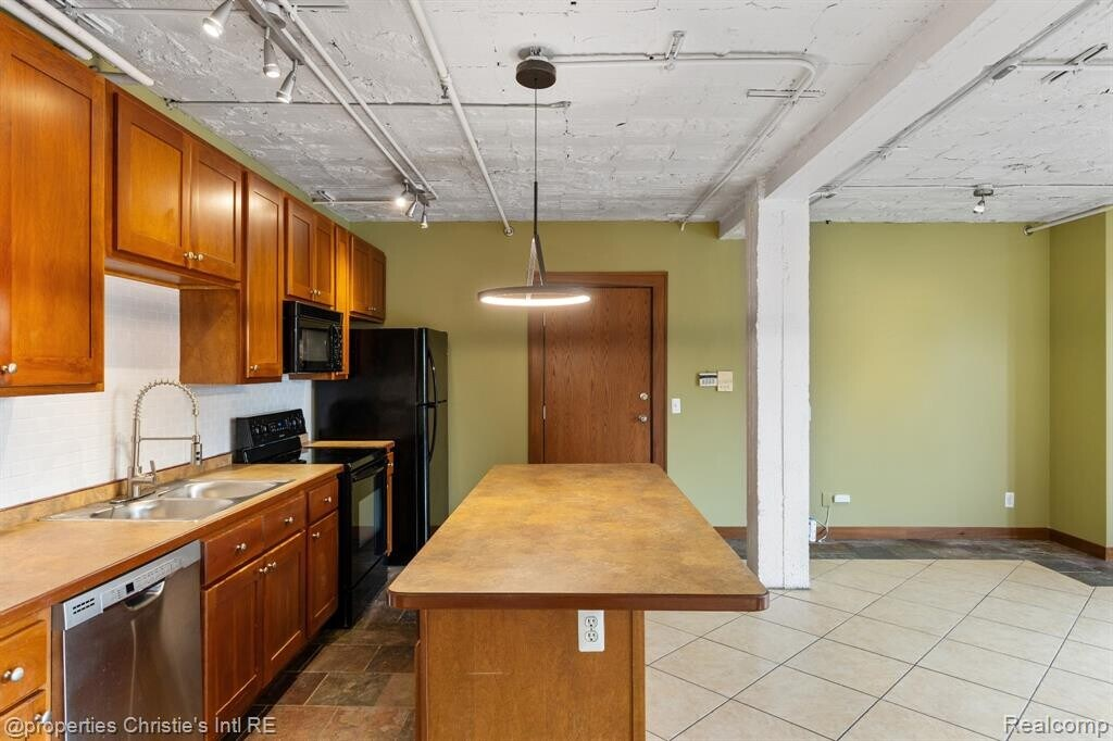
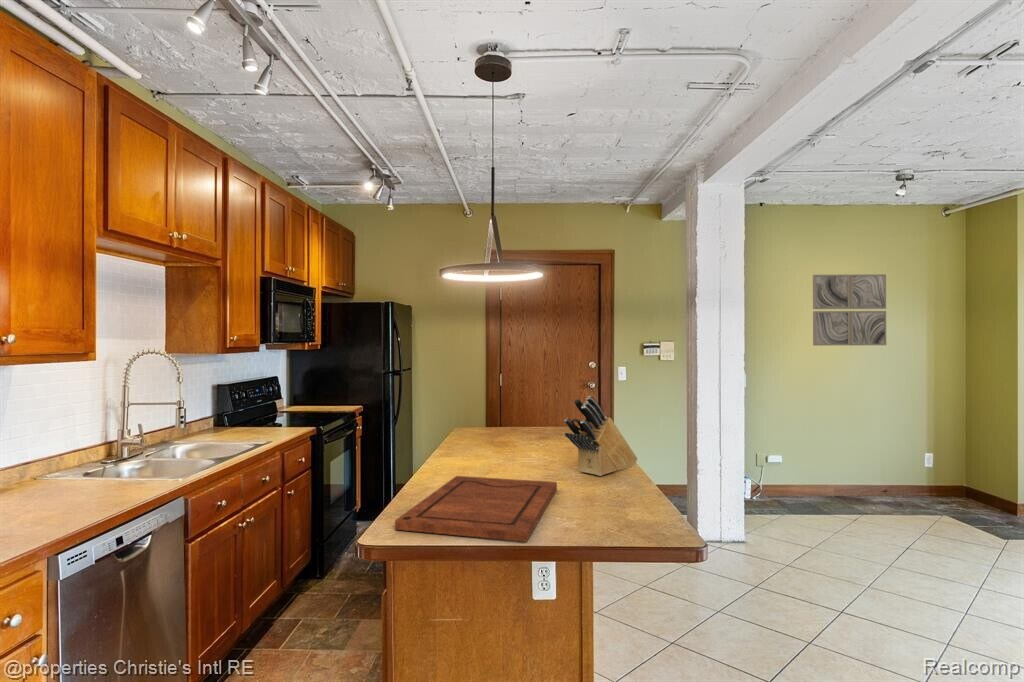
+ knife block (601, 432)
+ cutting board (485, 502)
+ wall art (849, 311)
